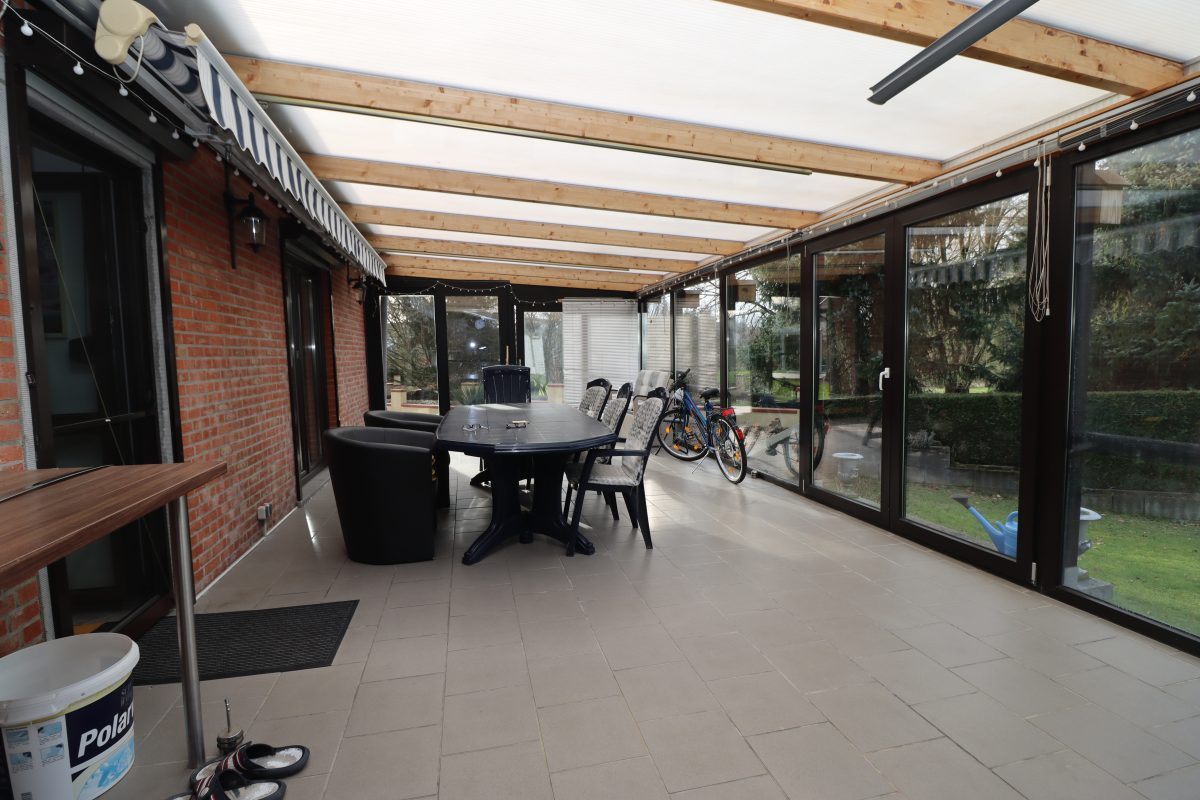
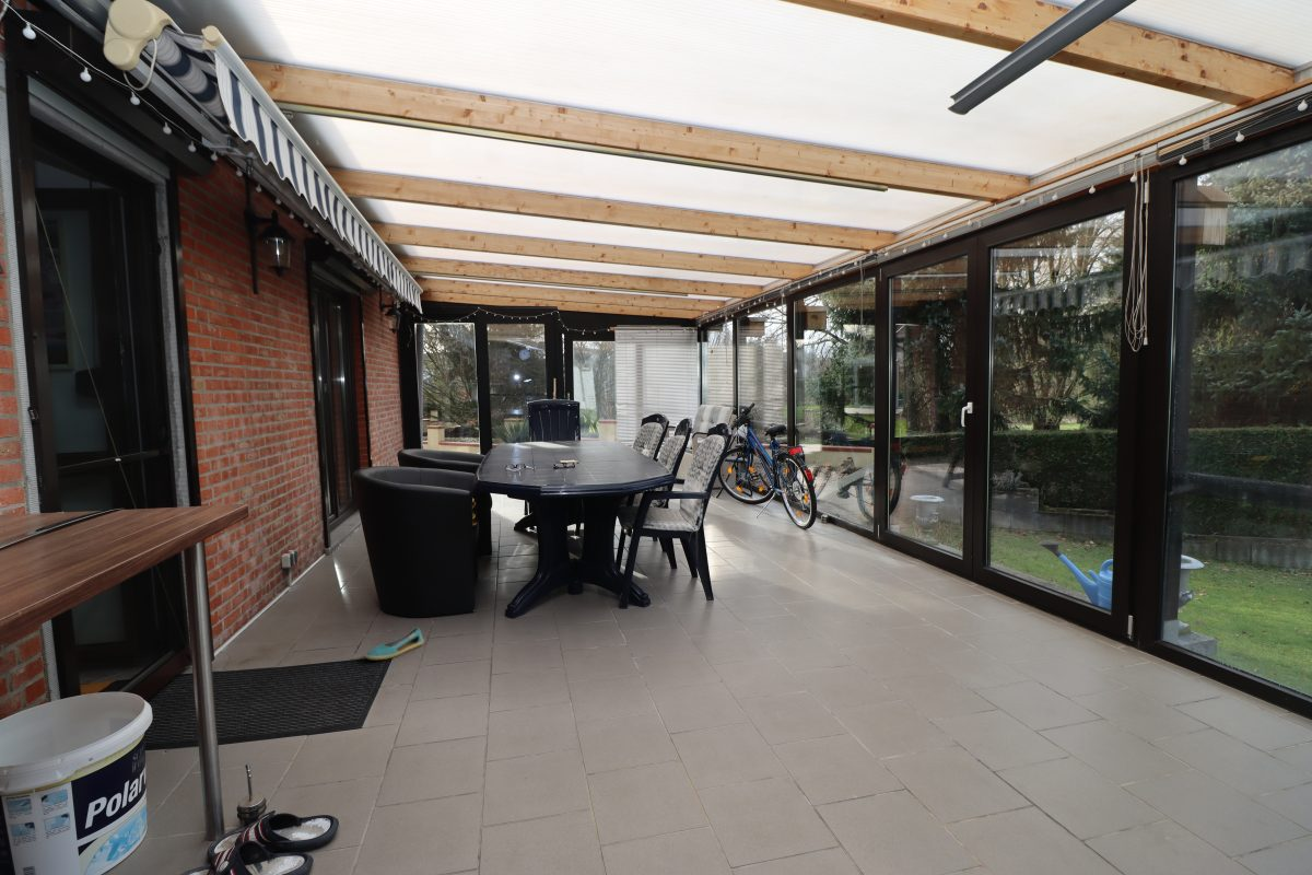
+ shoe (396, 644)
